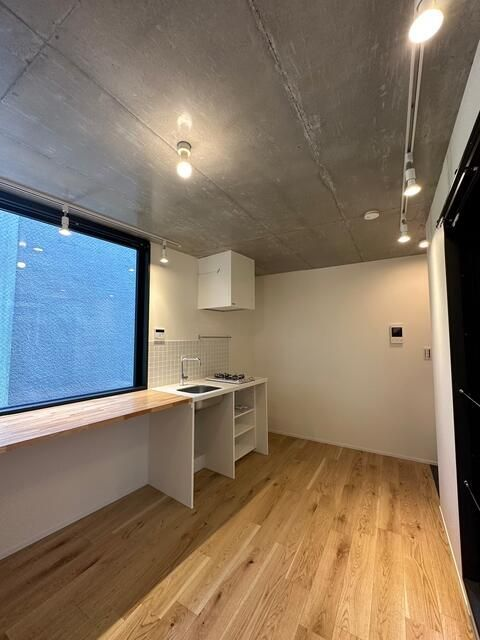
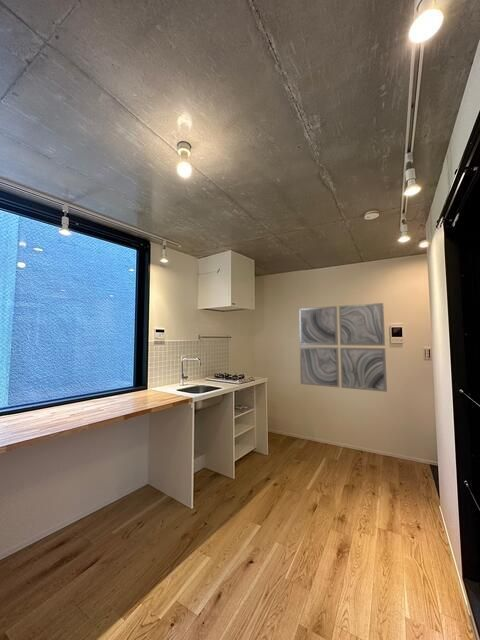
+ wall art (337, 347)
